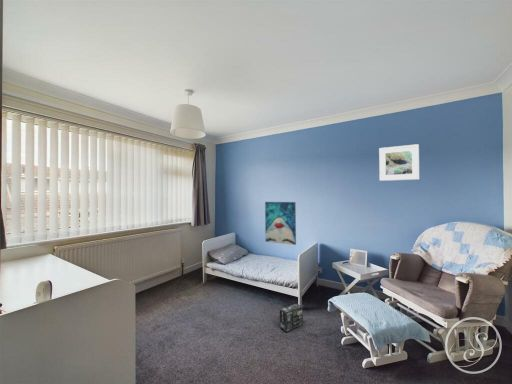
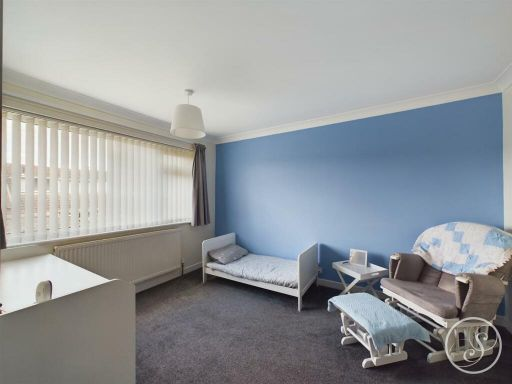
- wall art (280, 222)
- box (291, 317)
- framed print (398, 163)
